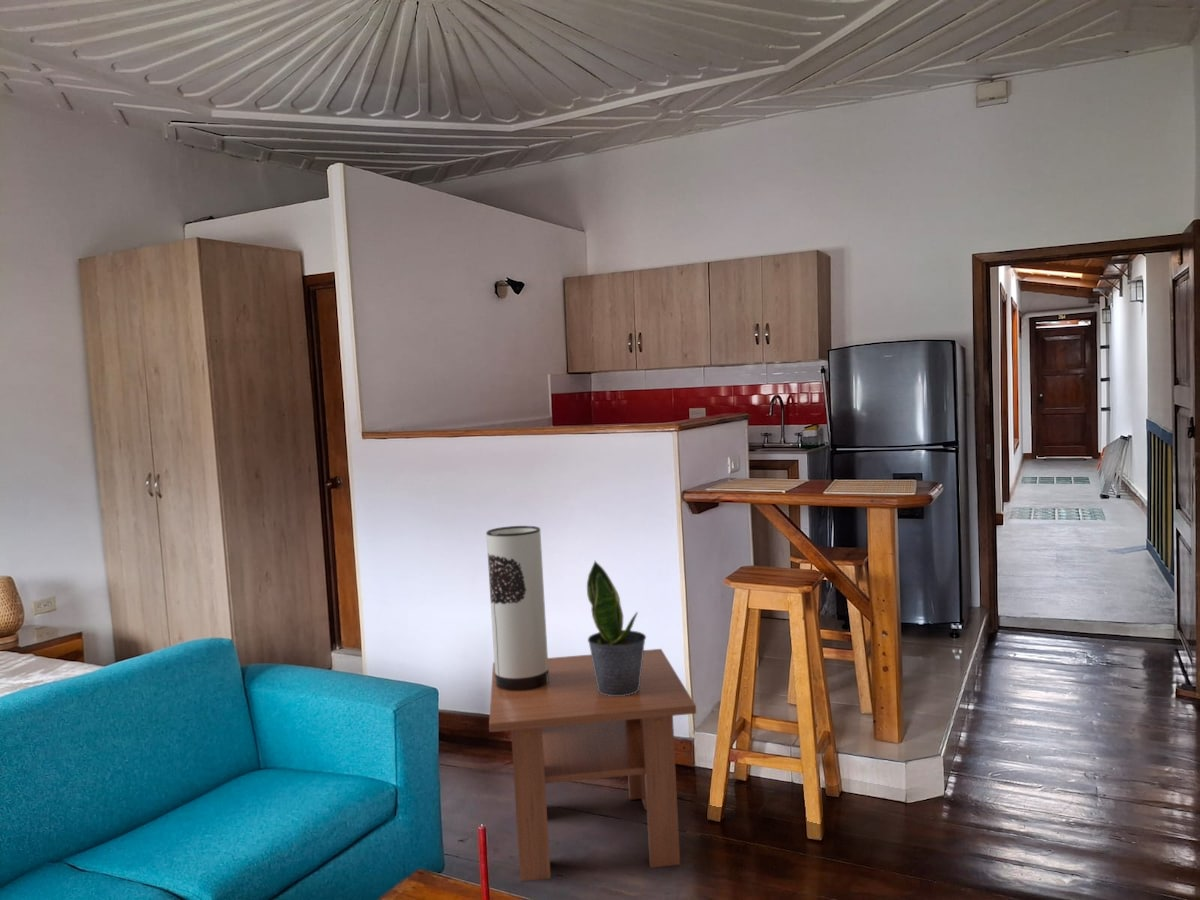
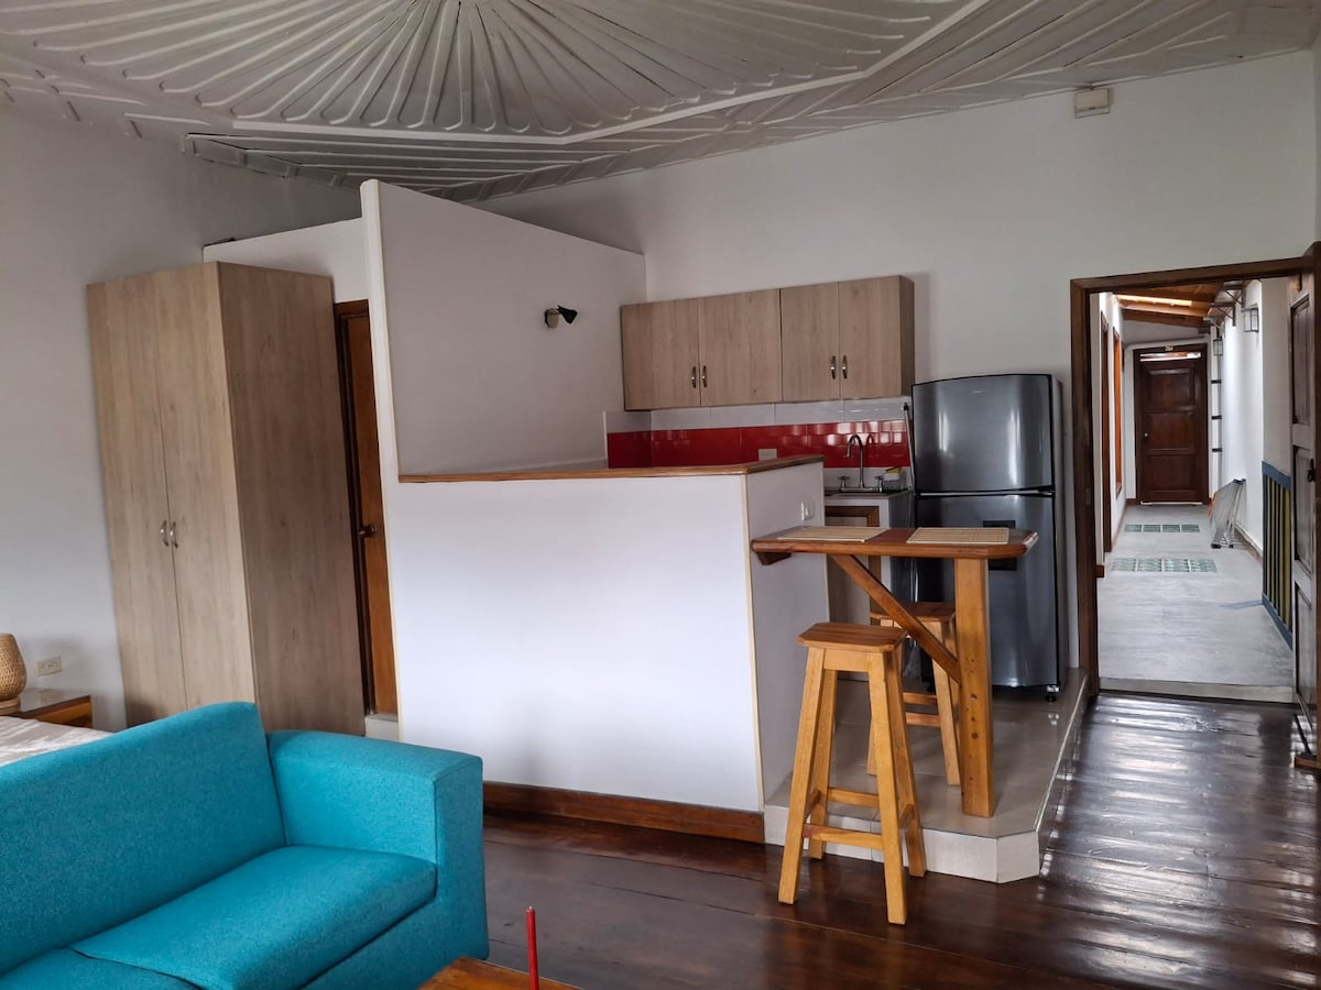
- coffee table (589, 758)
- potted plant (616, 625)
- table lamp (517, 605)
